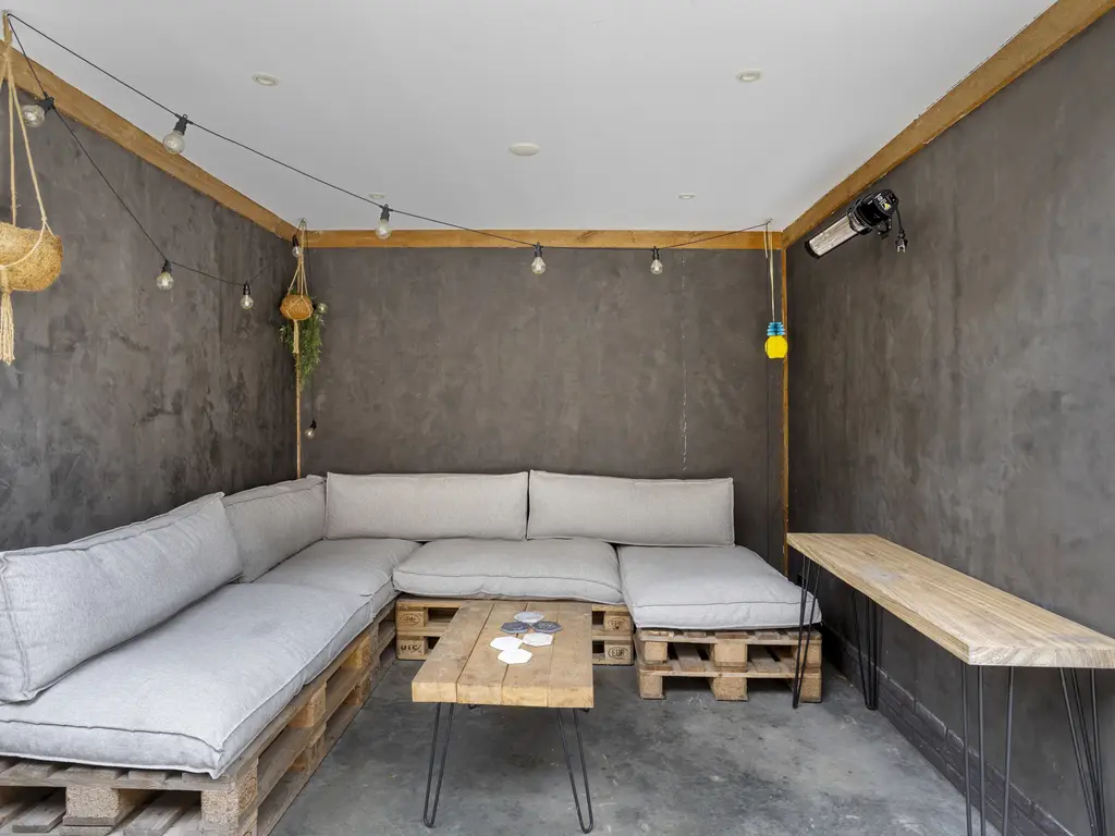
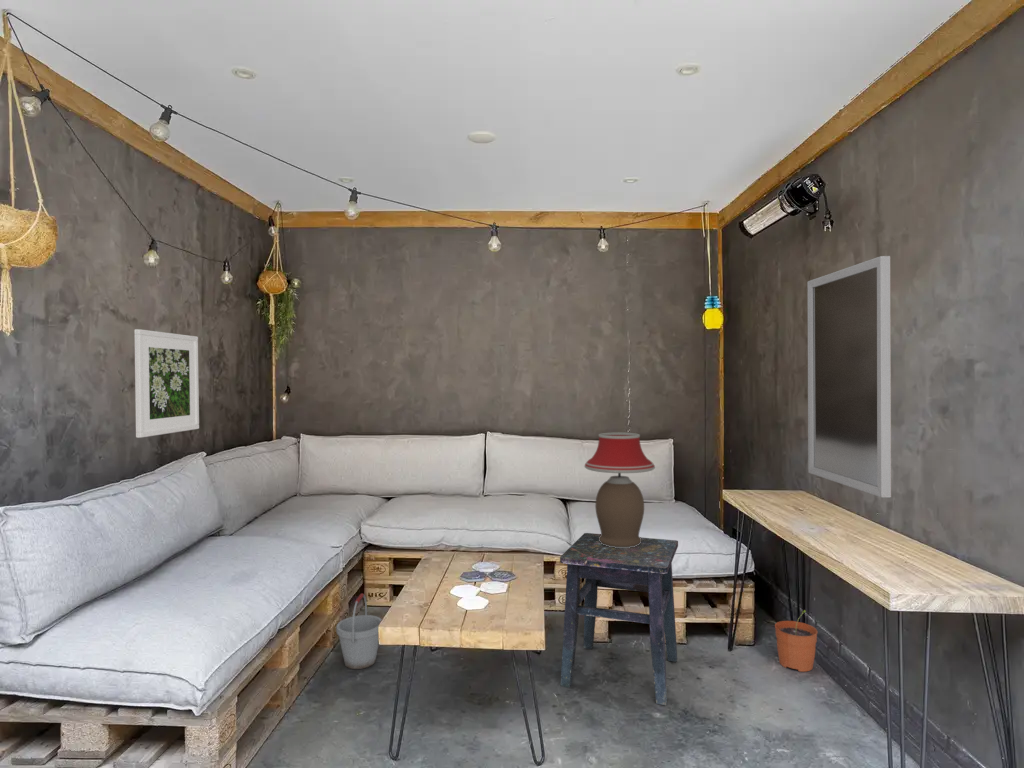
+ bucket (359, 629)
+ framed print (169, 383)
+ home mirror (844, 377)
+ table lamp (619, 488)
+ plant pot (795, 637)
+ side table (622, 611)
